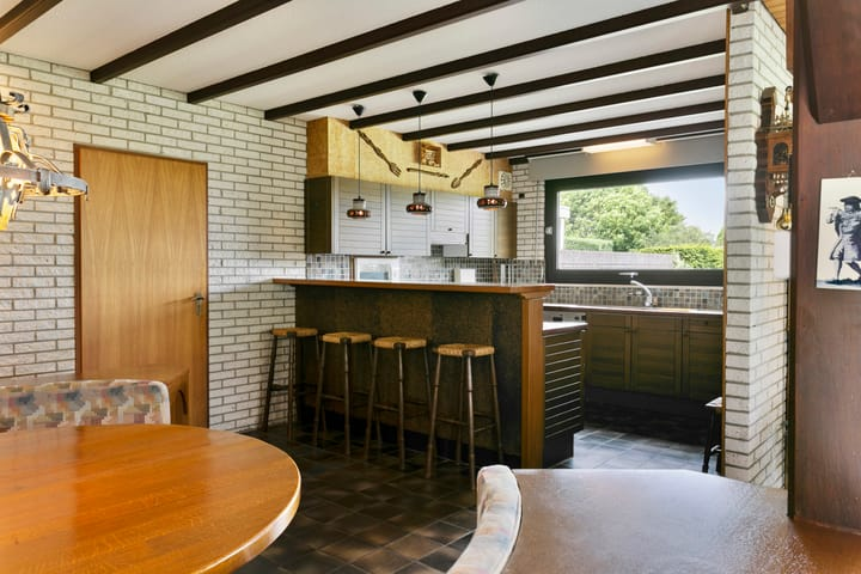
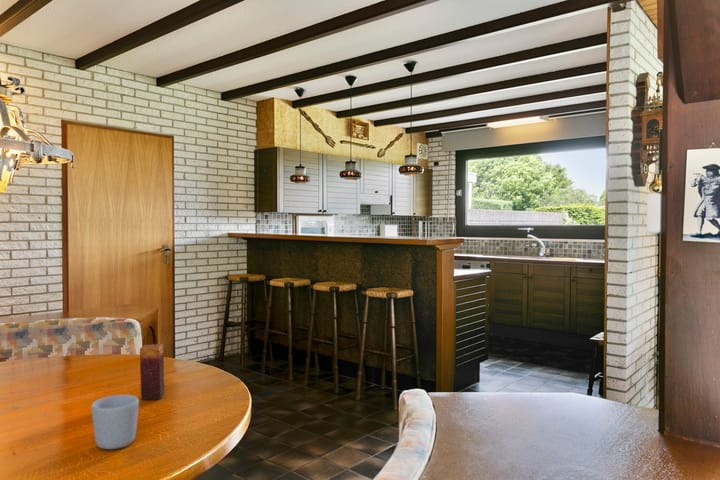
+ mug (113, 420)
+ candle (152, 371)
